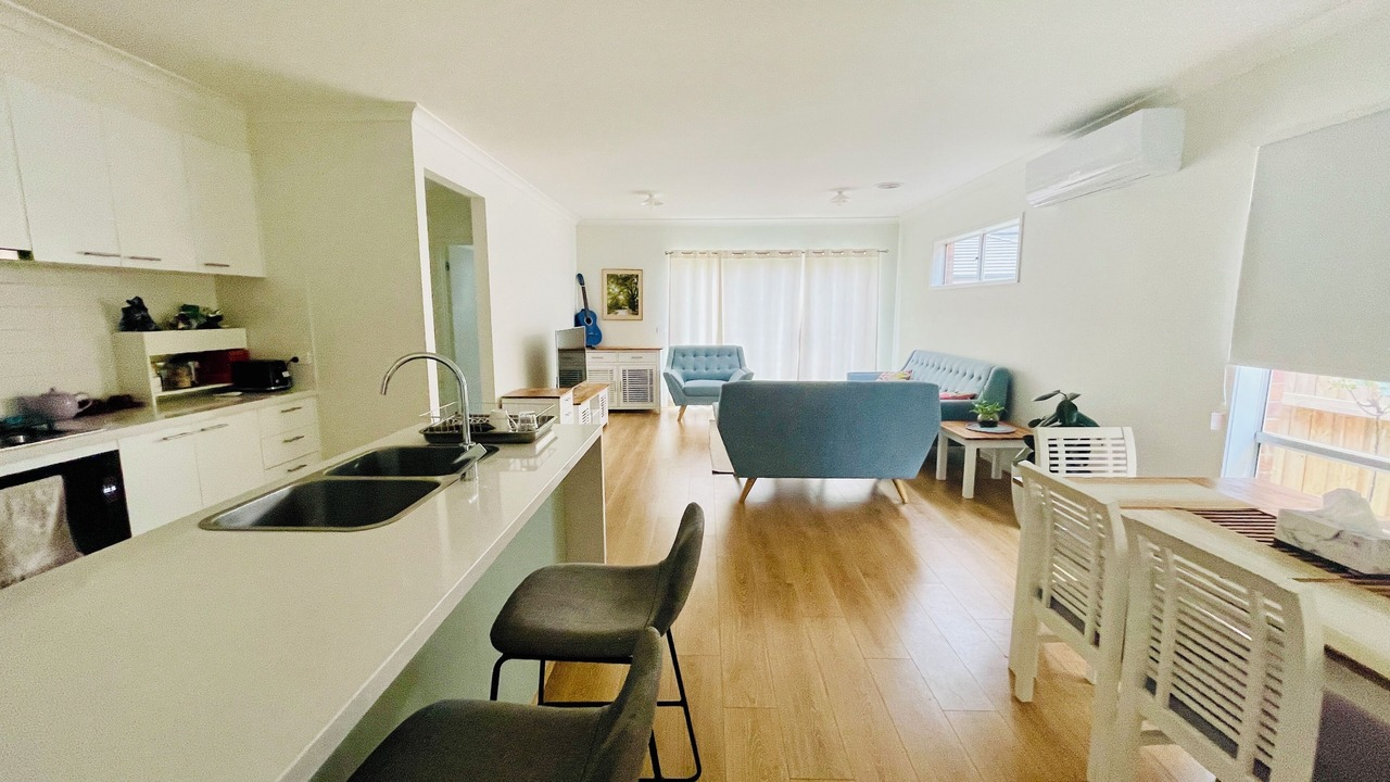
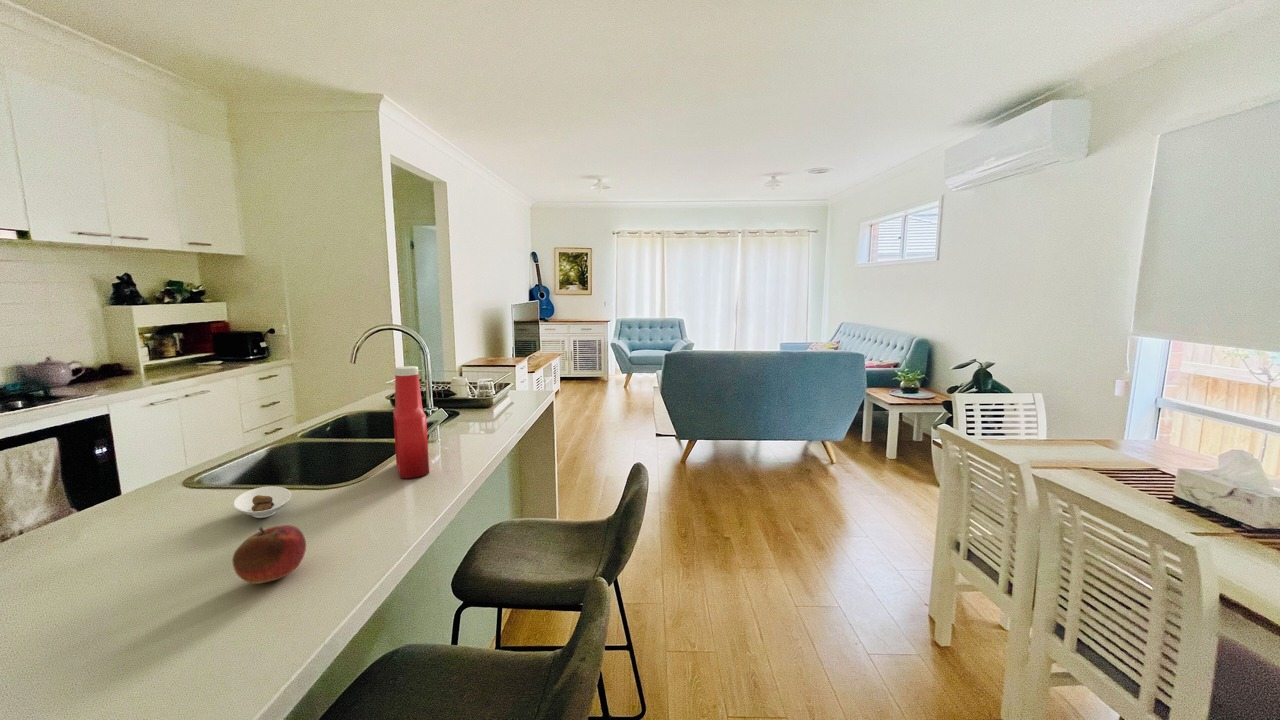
+ saucer (263, 503)
+ soap bottle (409, 418)
+ fruit (270, 552)
